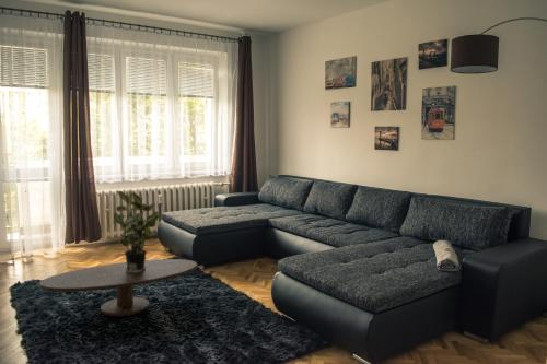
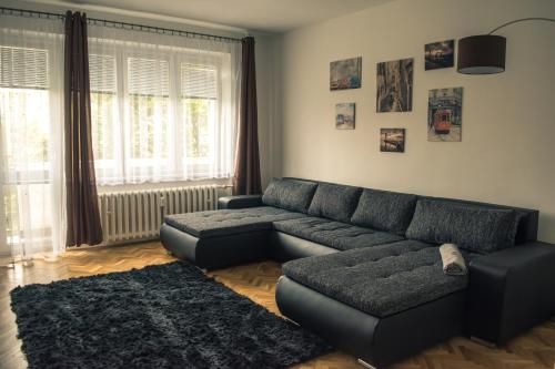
- coffee table (125, 290)
- potted plant (137, 231)
